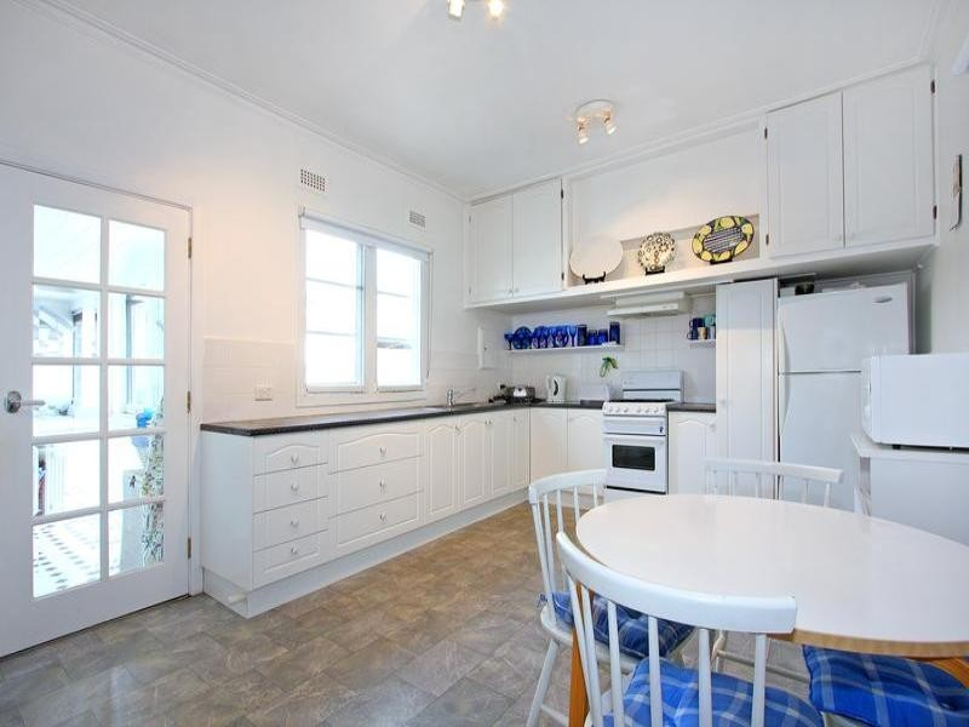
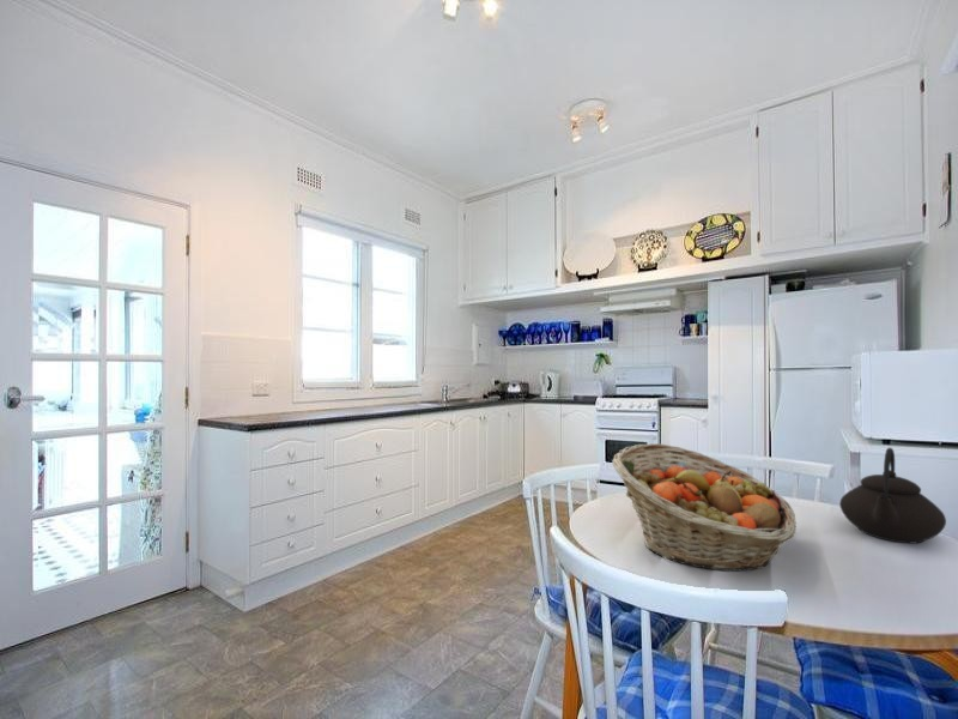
+ teapot (889, 493)
+ fruit basket (699, 497)
